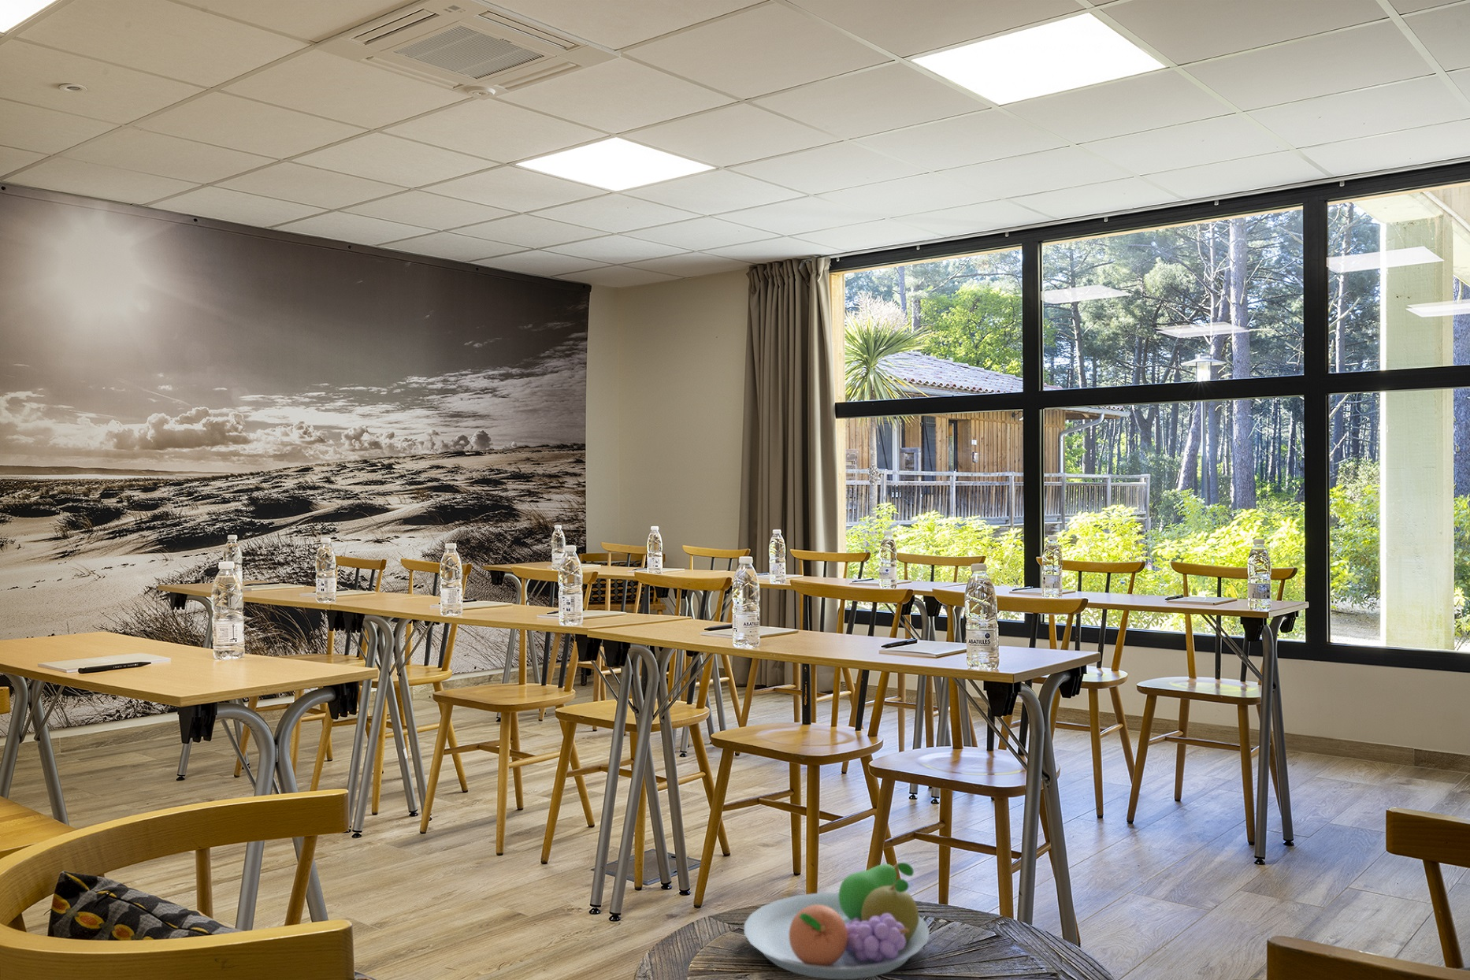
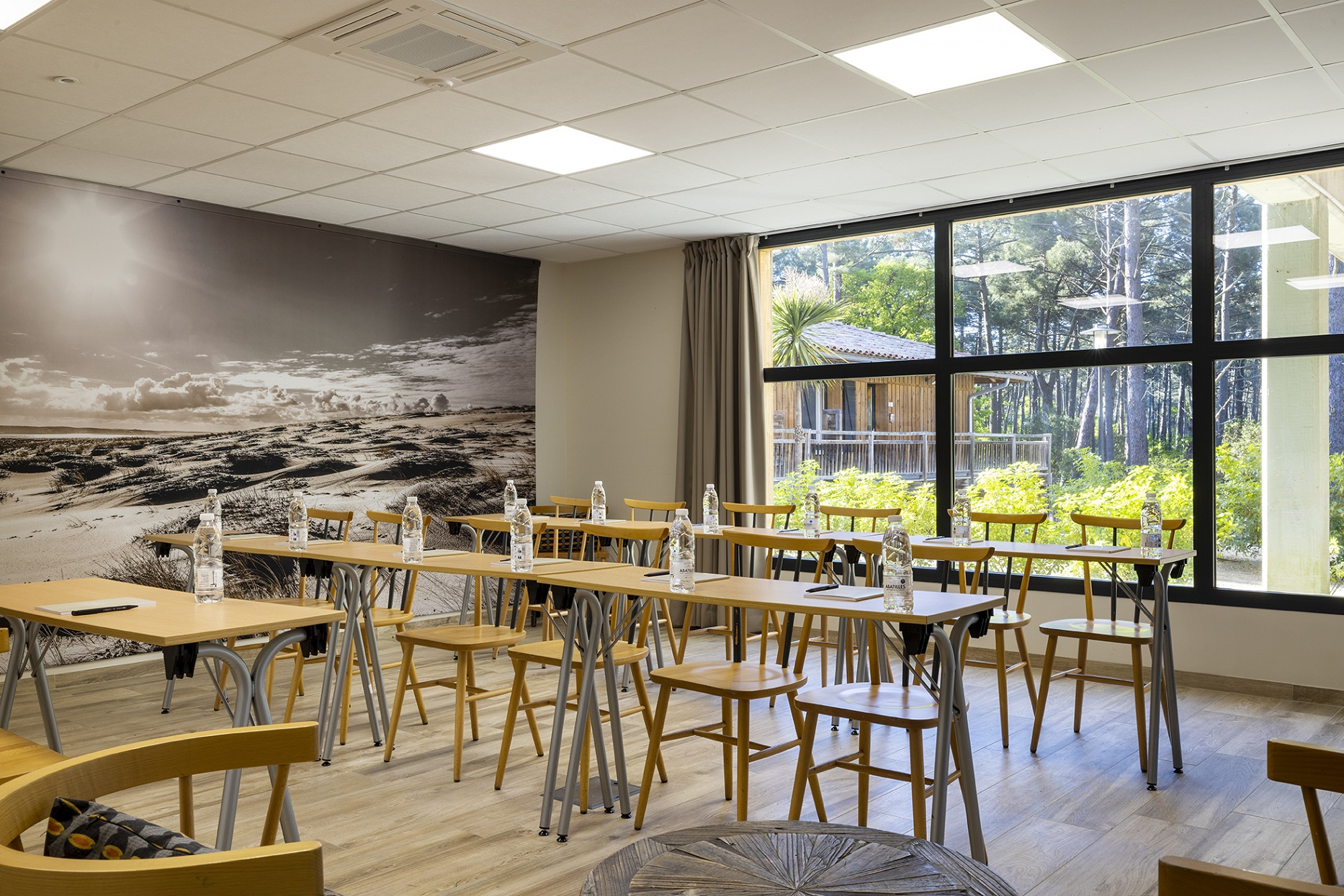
- fruit bowl (842, 908)
